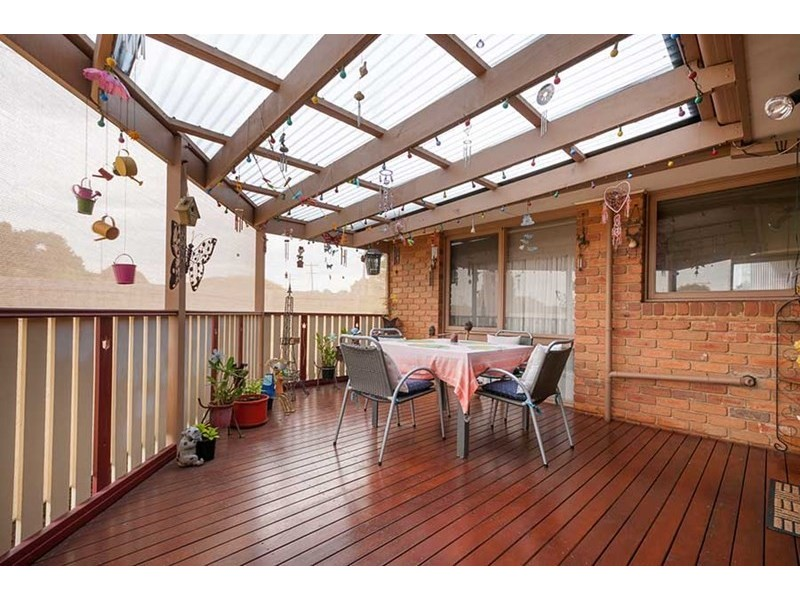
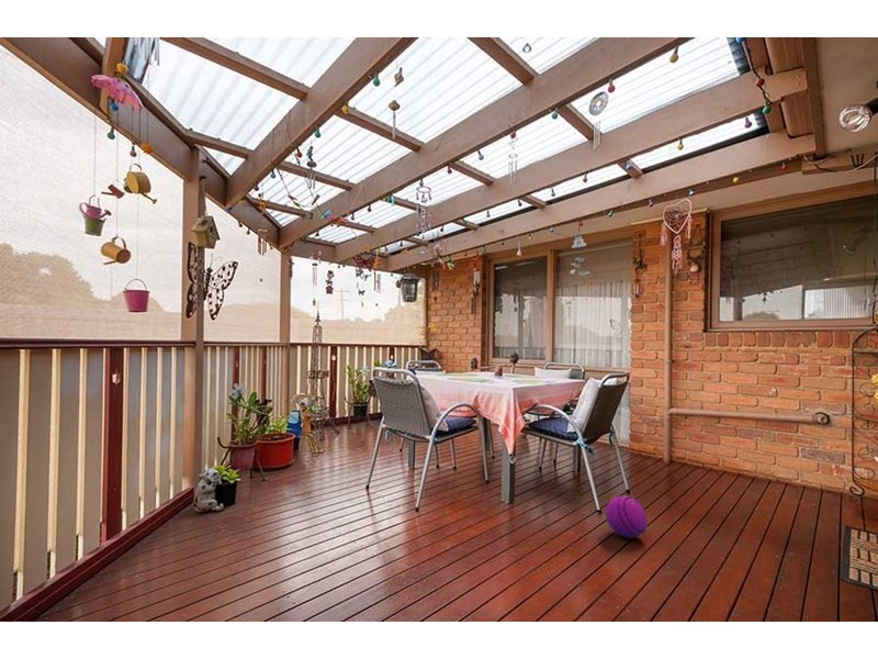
+ ball (626, 516)
